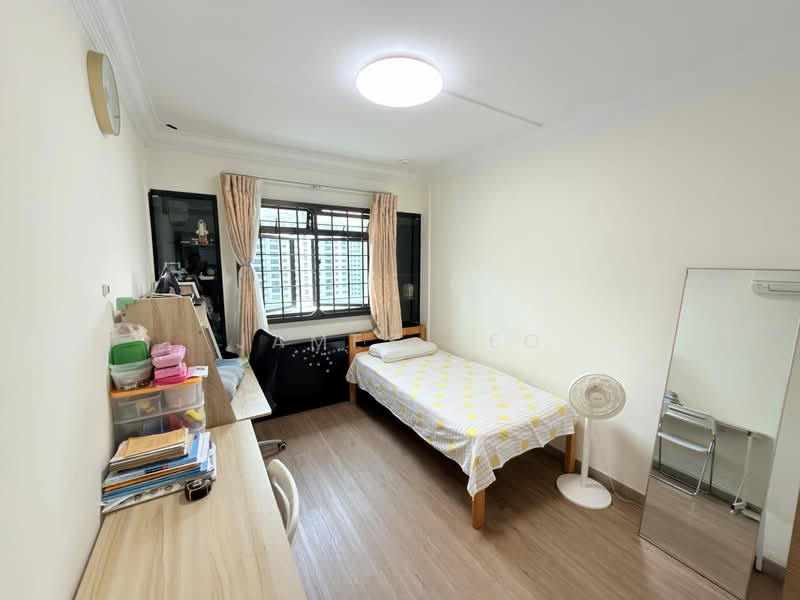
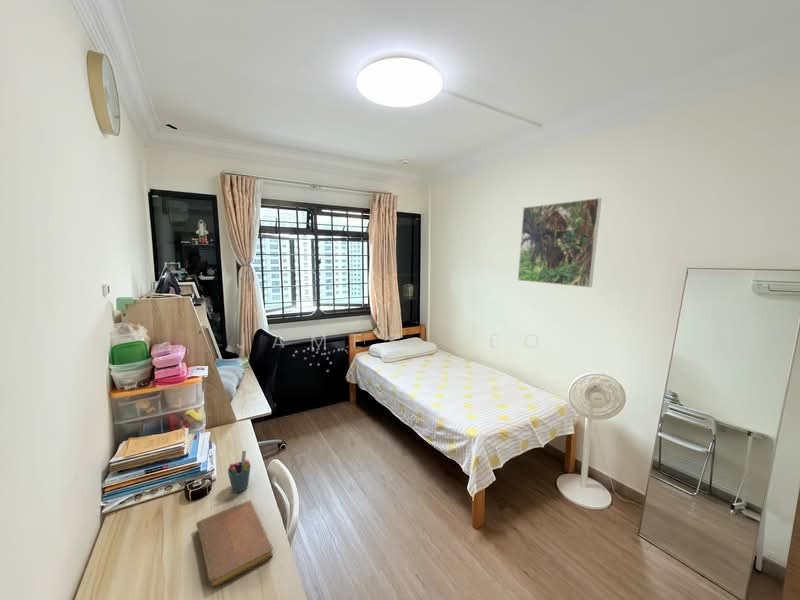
+ notebook (233, 538)
+ pen holder (239, 472)
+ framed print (554, 244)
